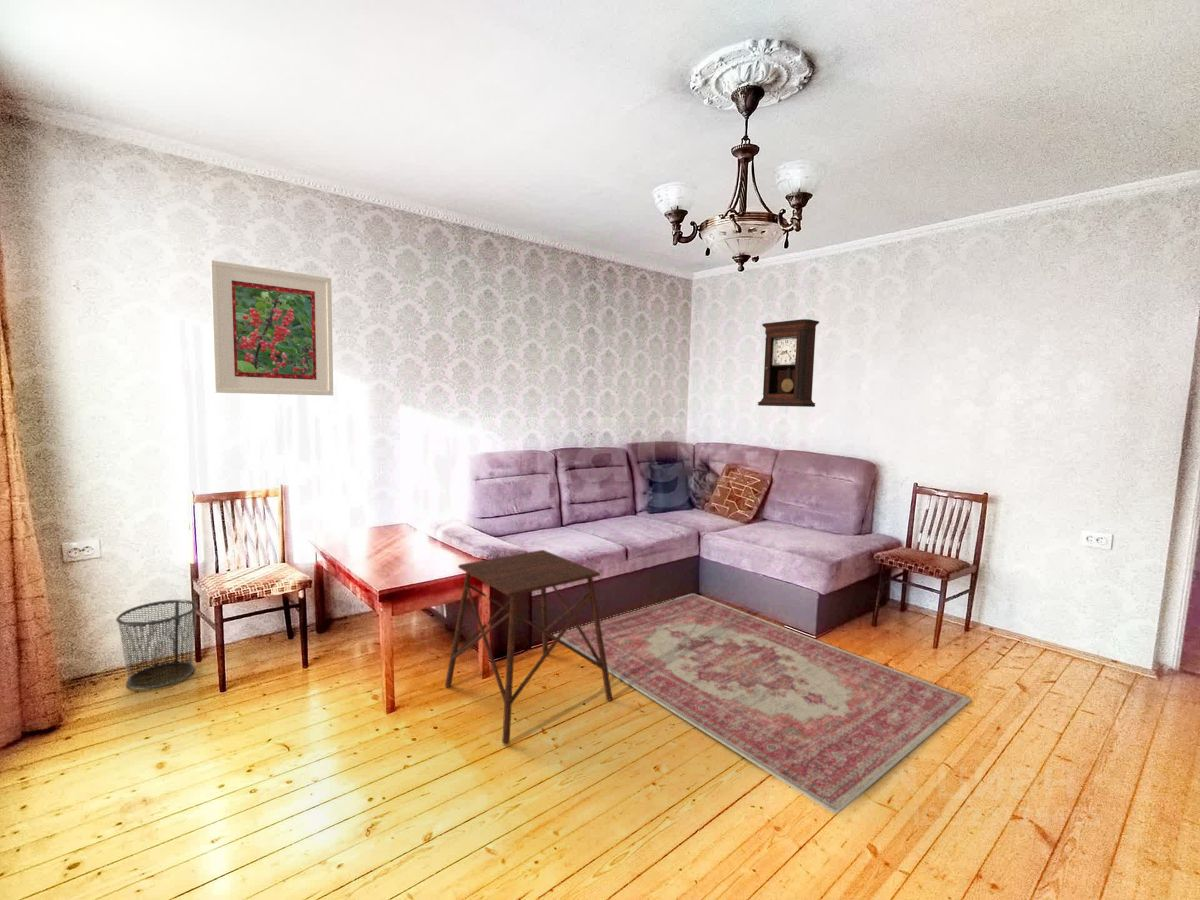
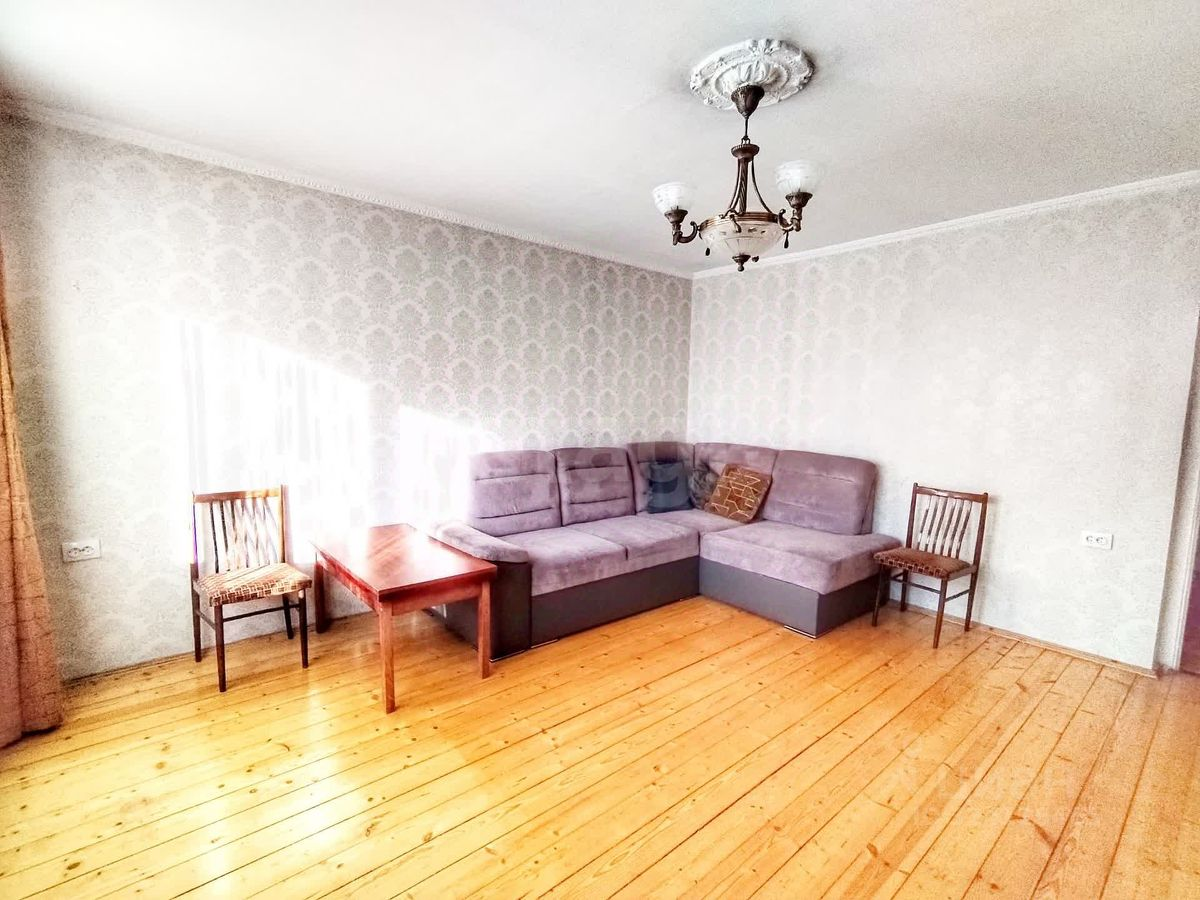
- rug (738, 663)
- waste bin (159, 643)
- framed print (275, 332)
- side table (531, 625)
- pendulum clock (786, 364)
